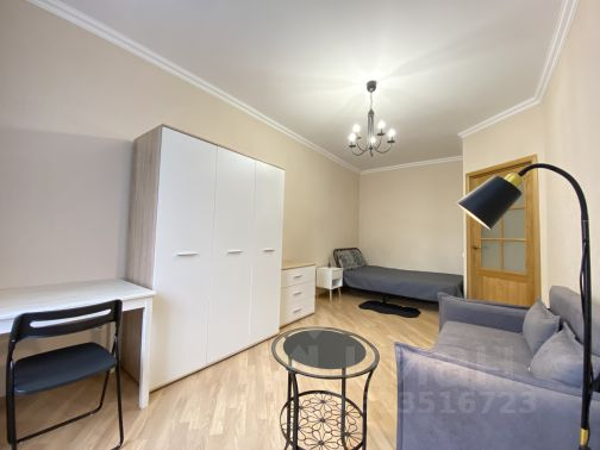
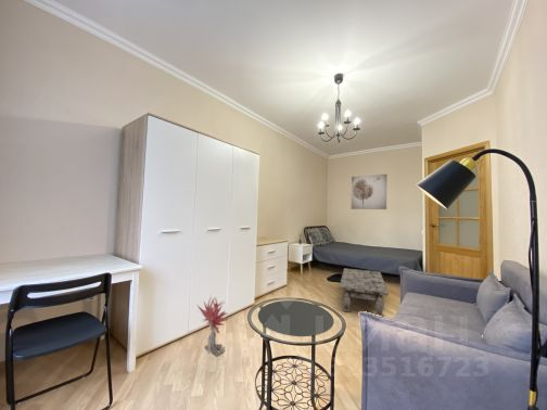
+ coffee table (361, 287)
+ wall art (368, 192)
+ decorative plant (203, 321)
